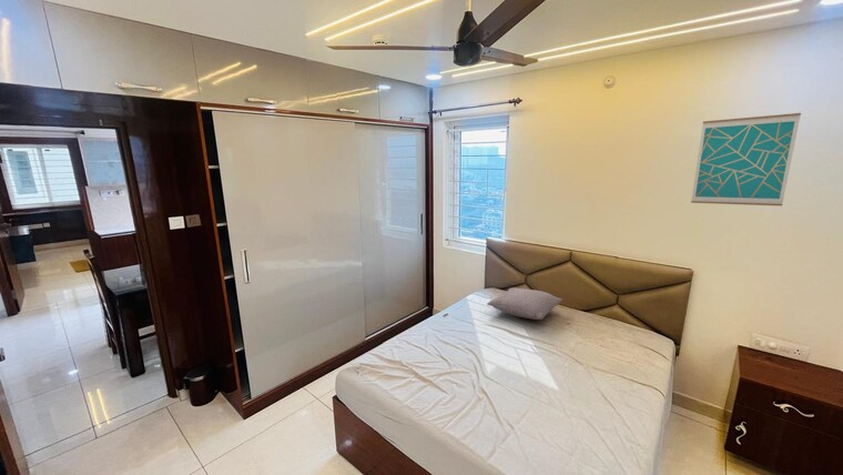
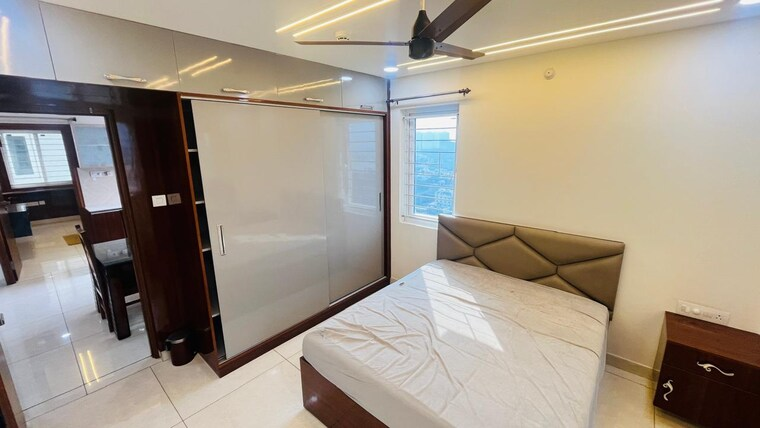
- pillow (524, 302)
- wall art (741, 161)
